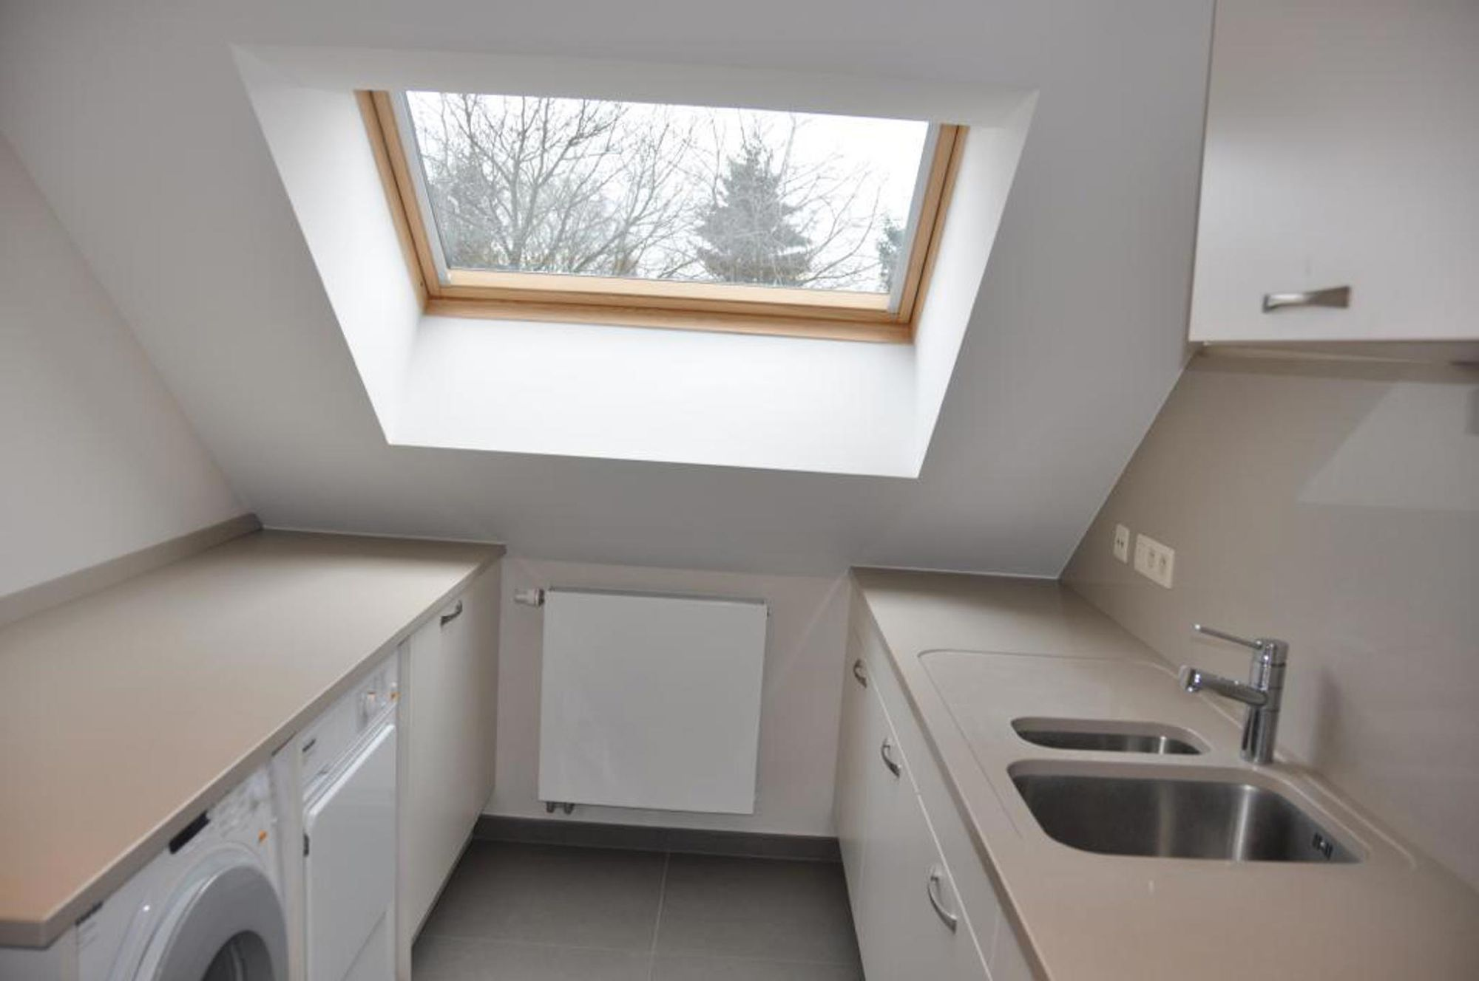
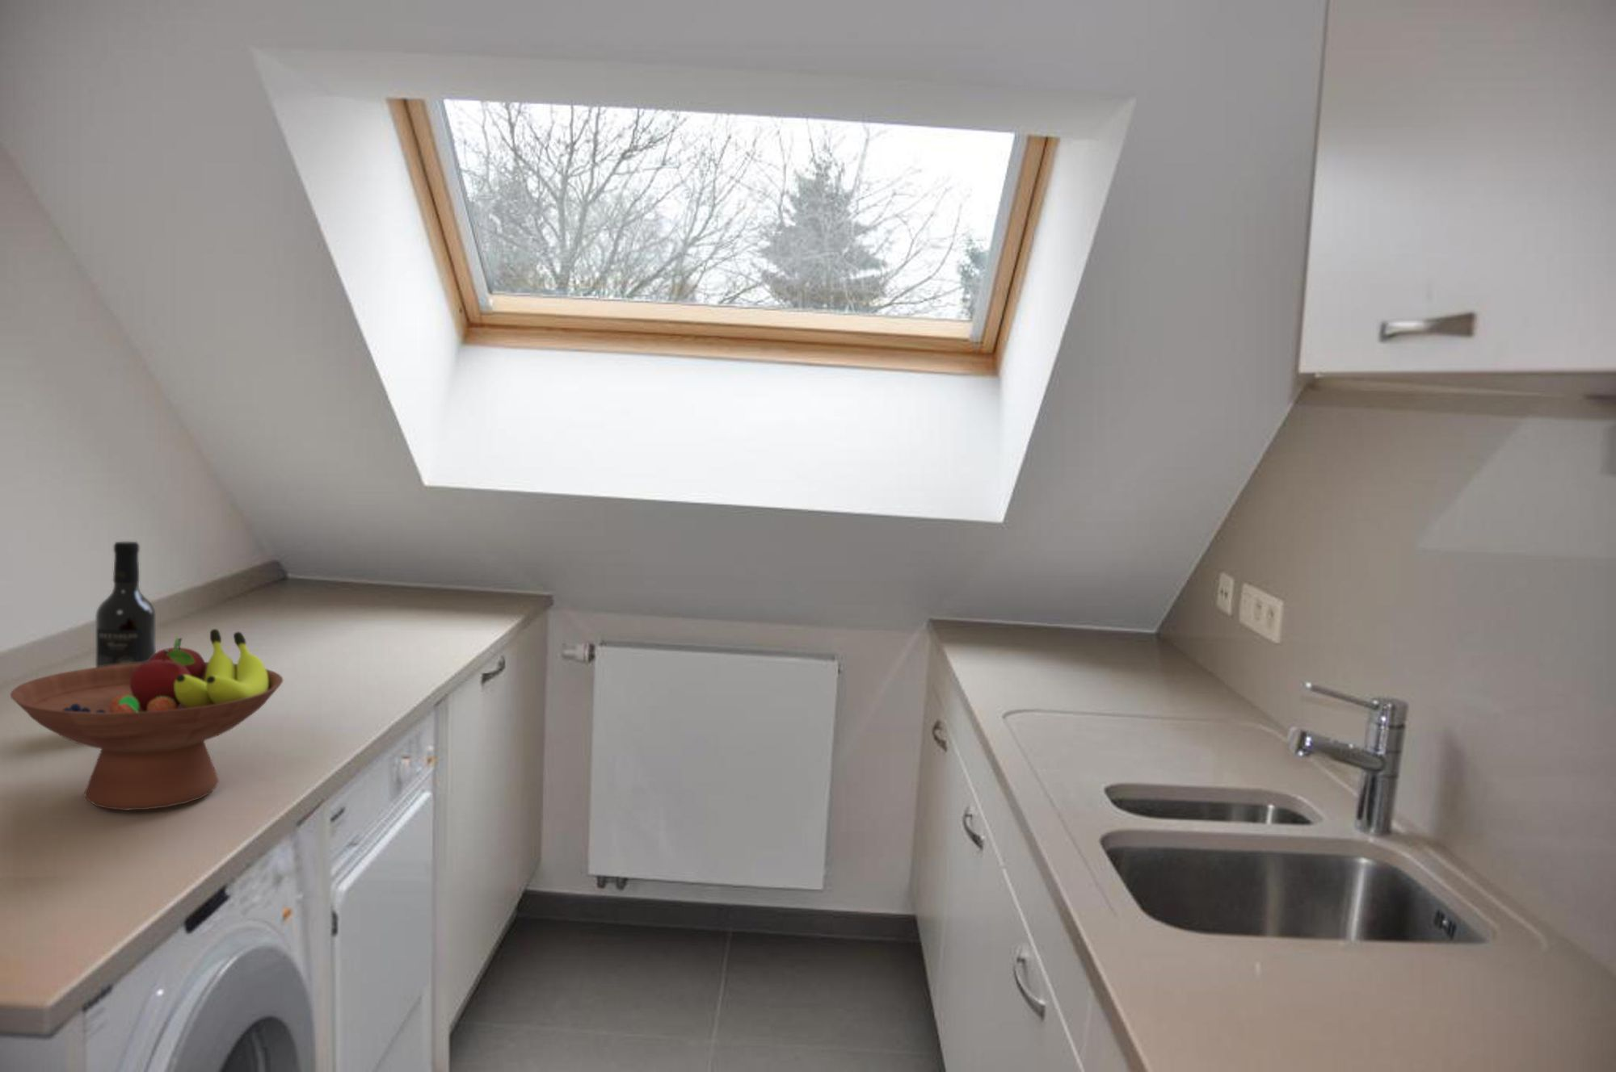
+ wine bottle (126, 636)
+ fruit bowl (153, 718)
